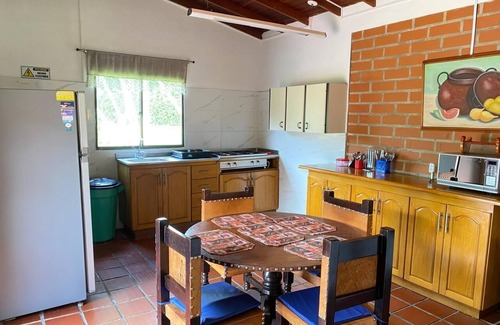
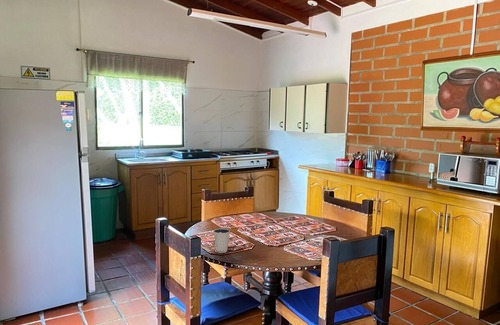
+ dixie cup (221, 240)
